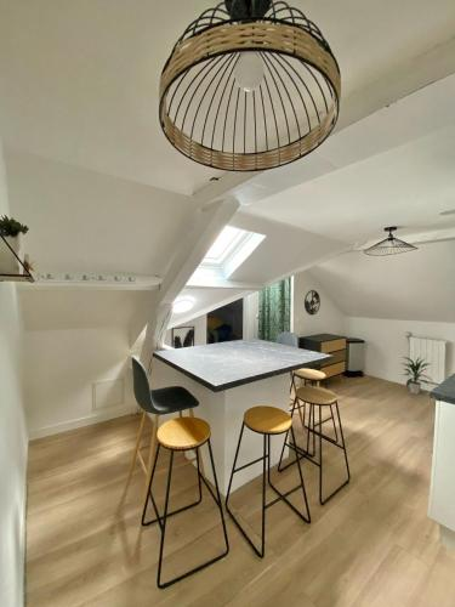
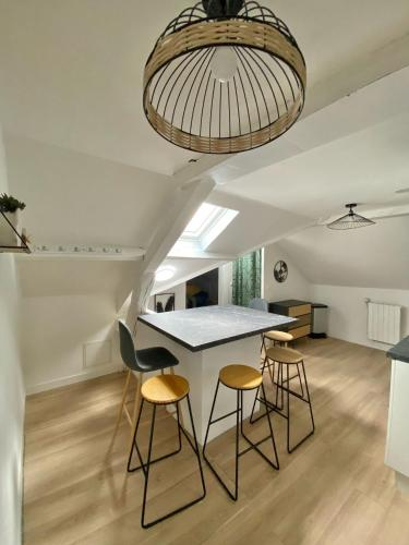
- indoor plant (414, 374)
